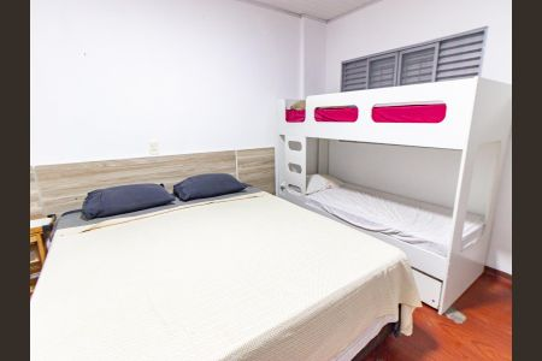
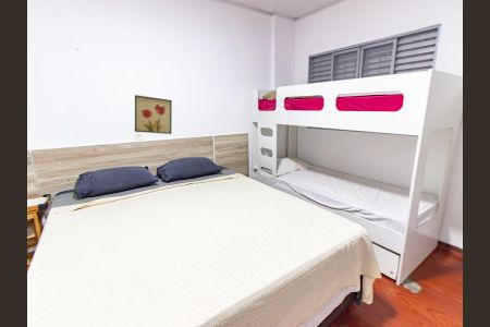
+ wall art (154, 114)
